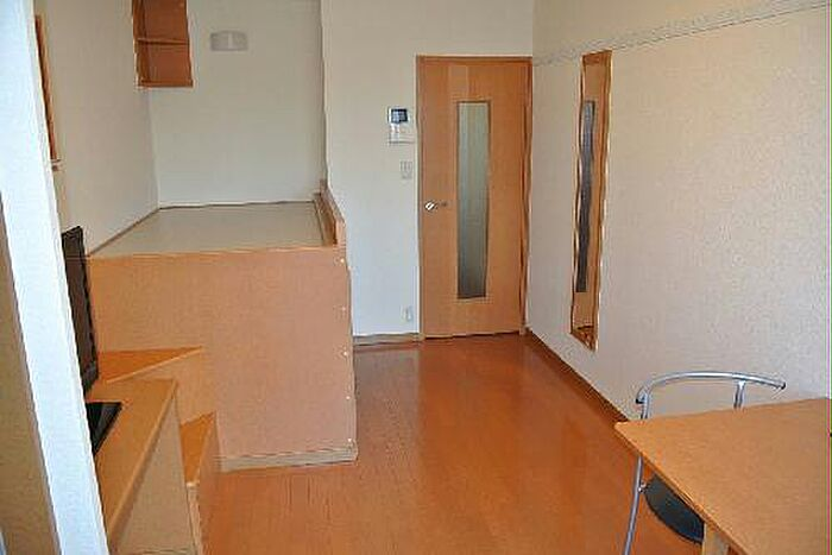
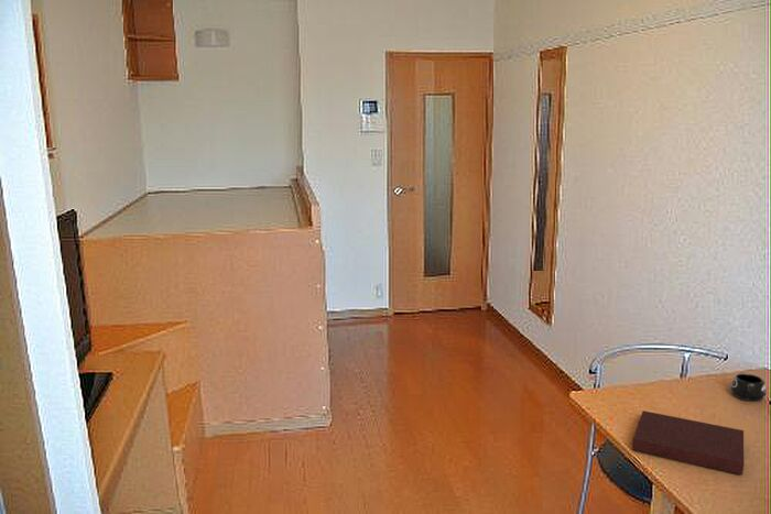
+ mug (748, 389)
+ notebook (688, 439)
